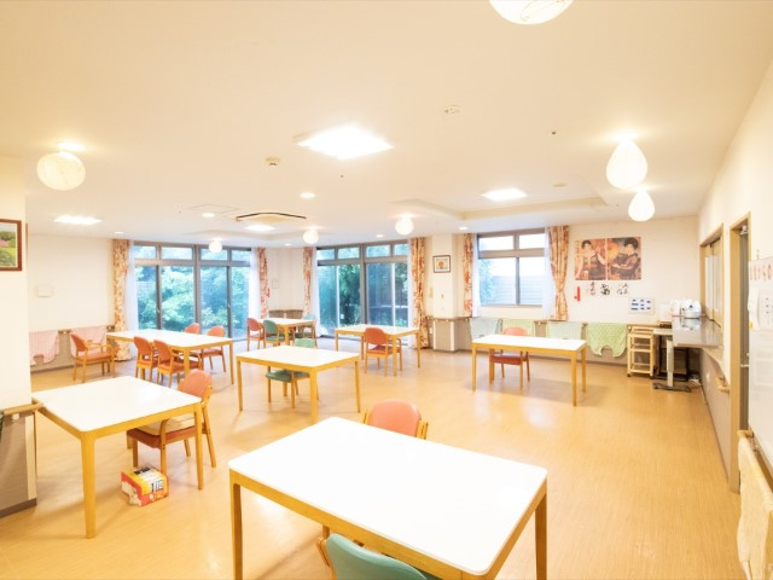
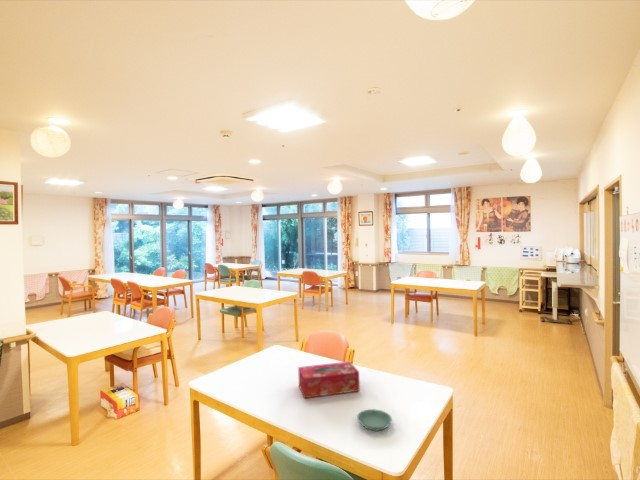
+ saucer (374, 420)
+ tissue box (328, 378)
